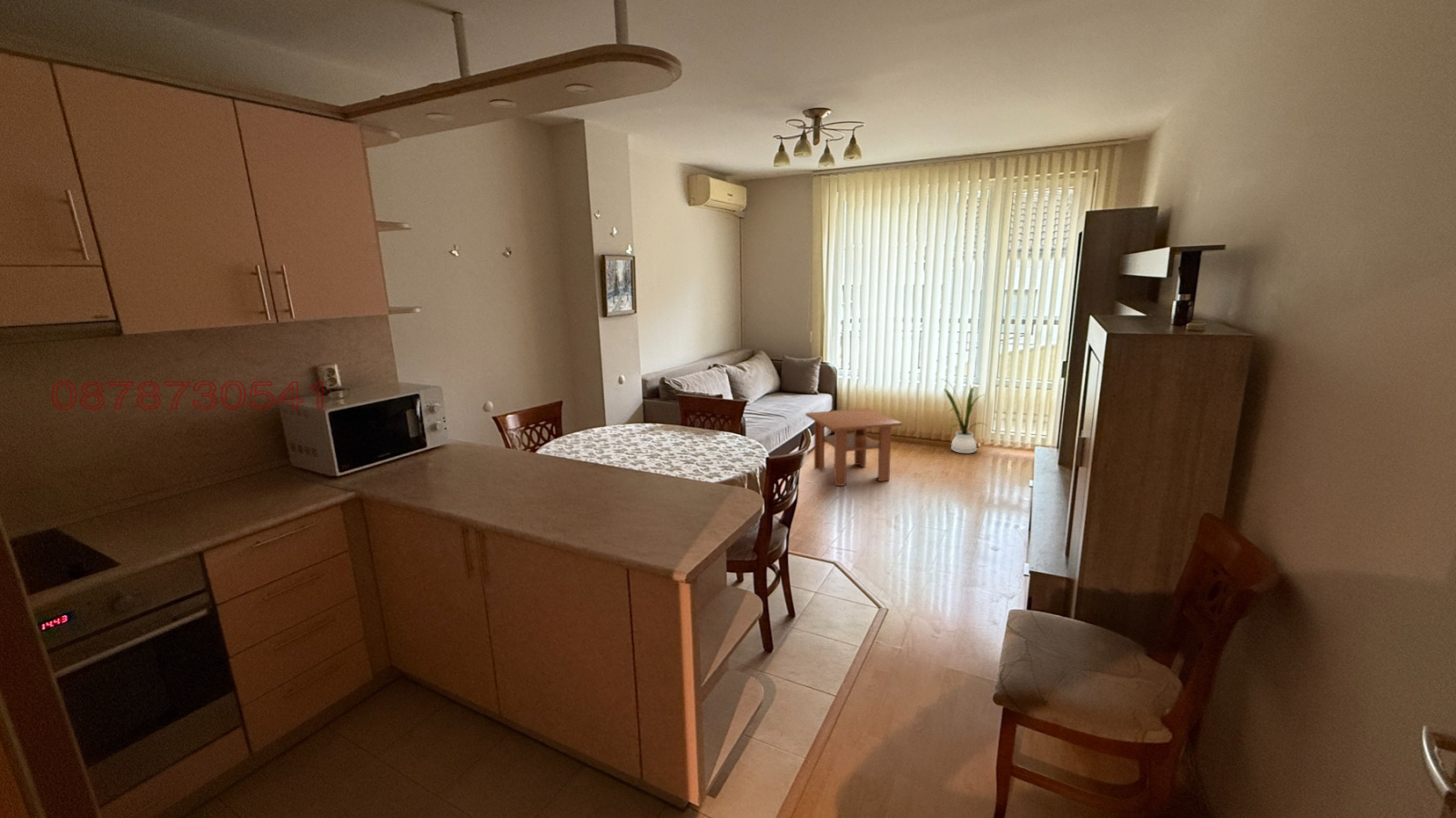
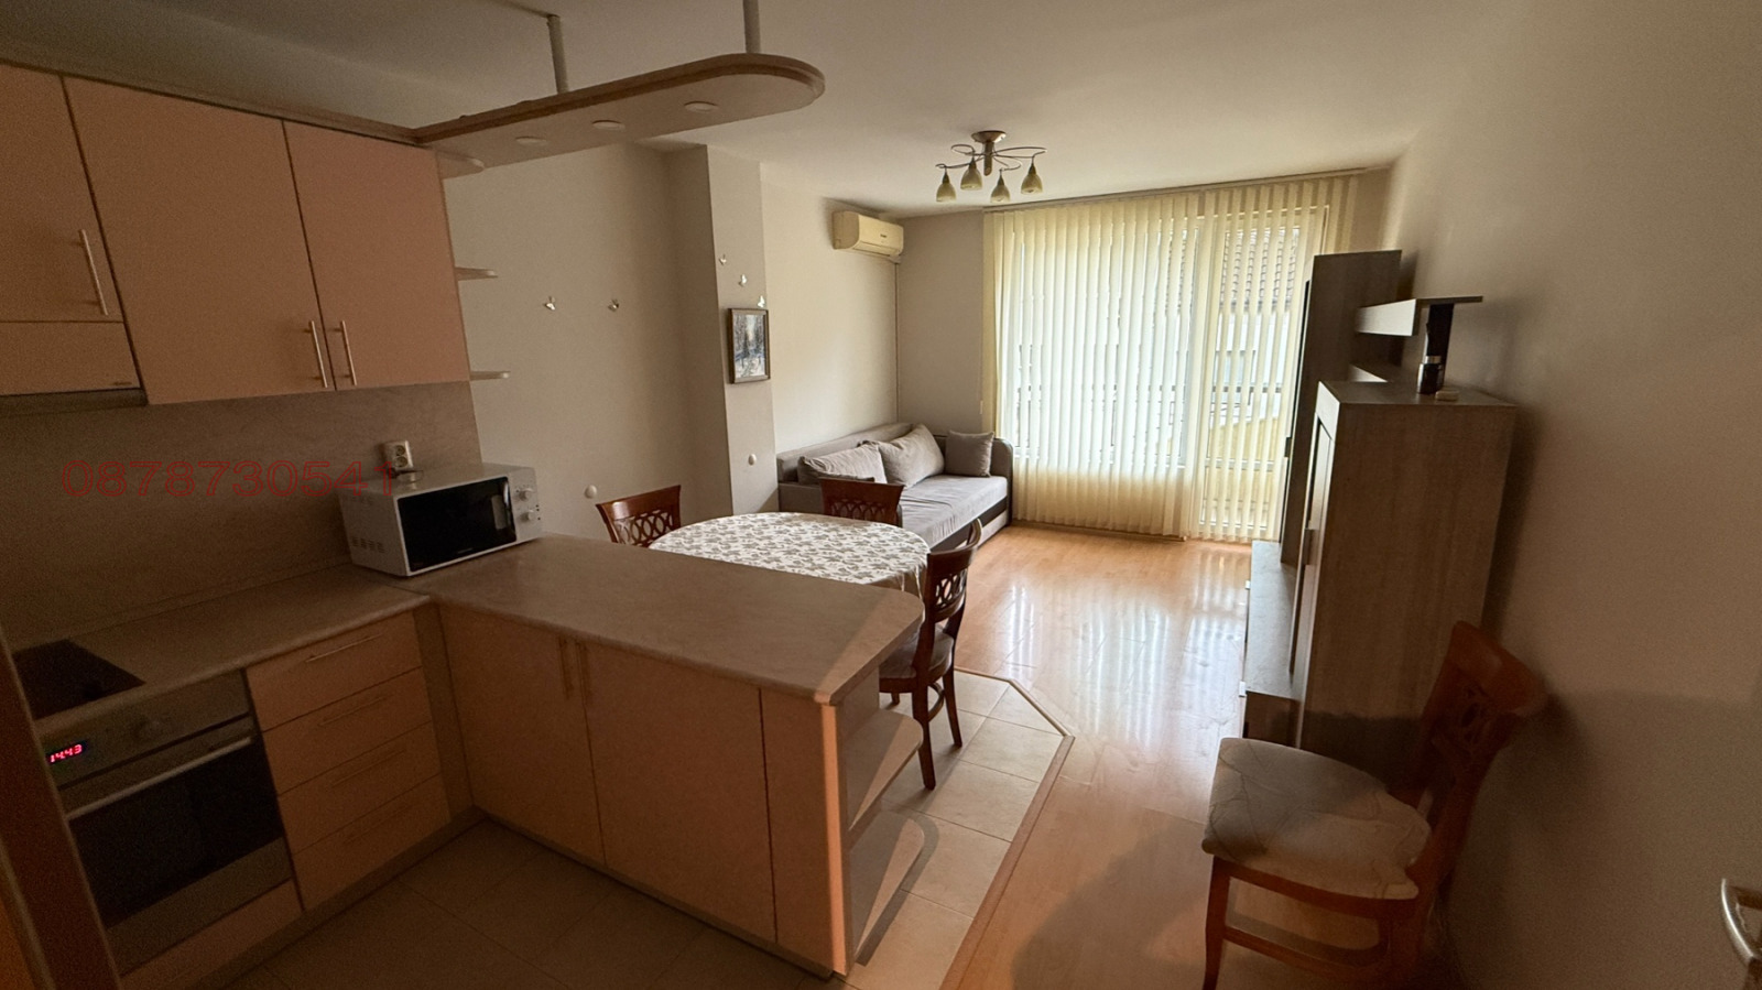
- house plant (962, 414)
- coffee table (851, 446)
